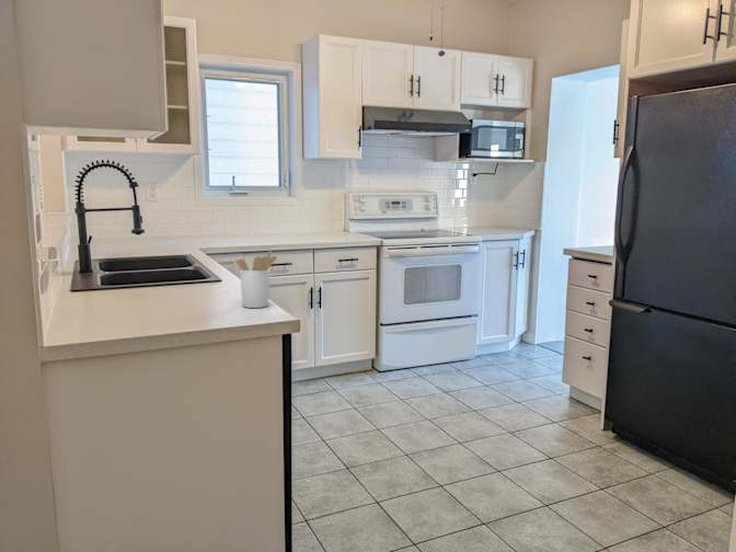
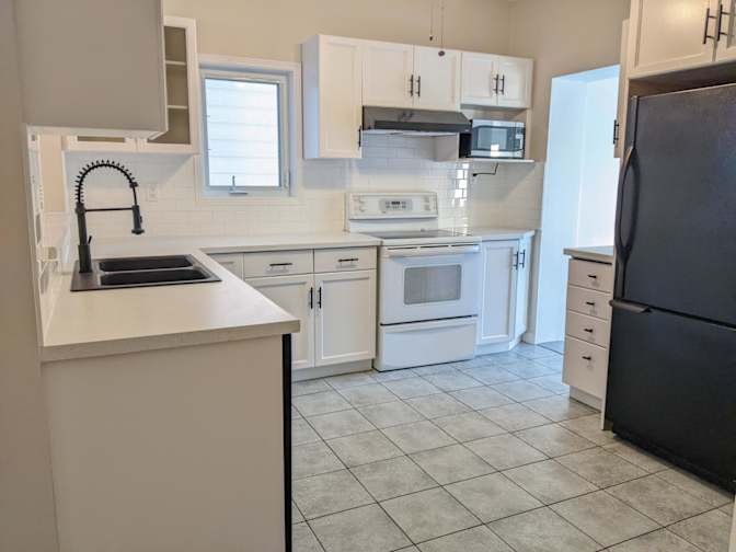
- utensil holder (258, 278)
